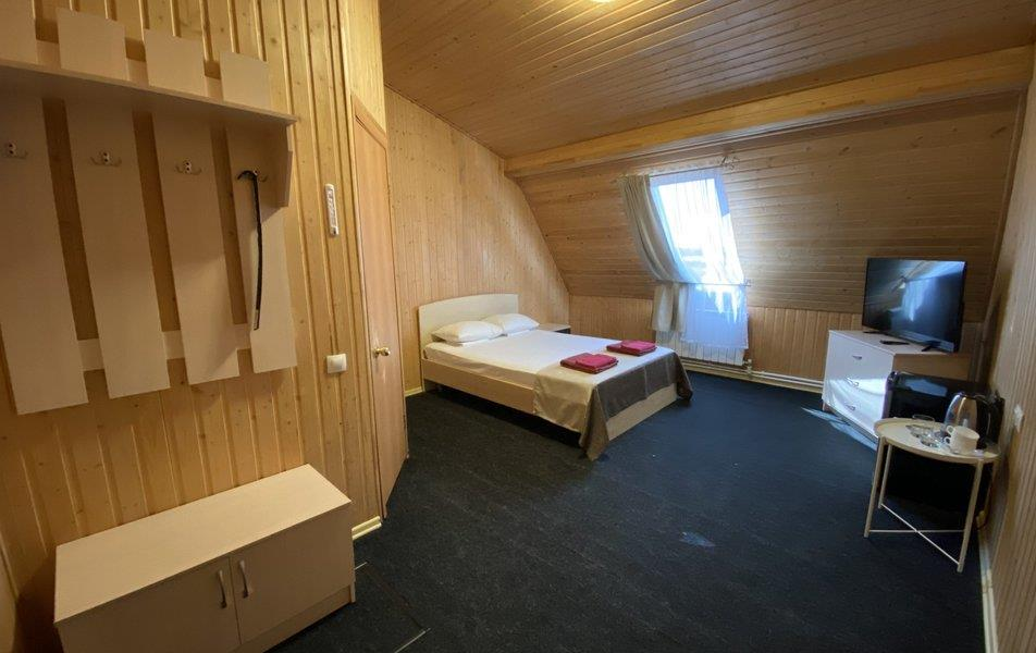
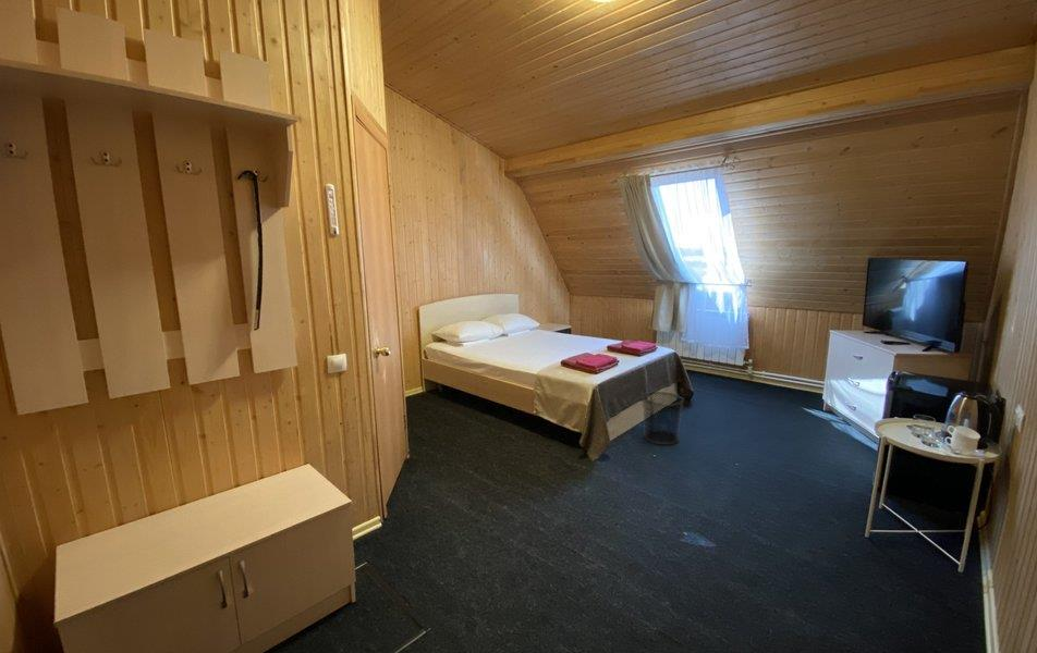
+ waste bin (661, 417)
